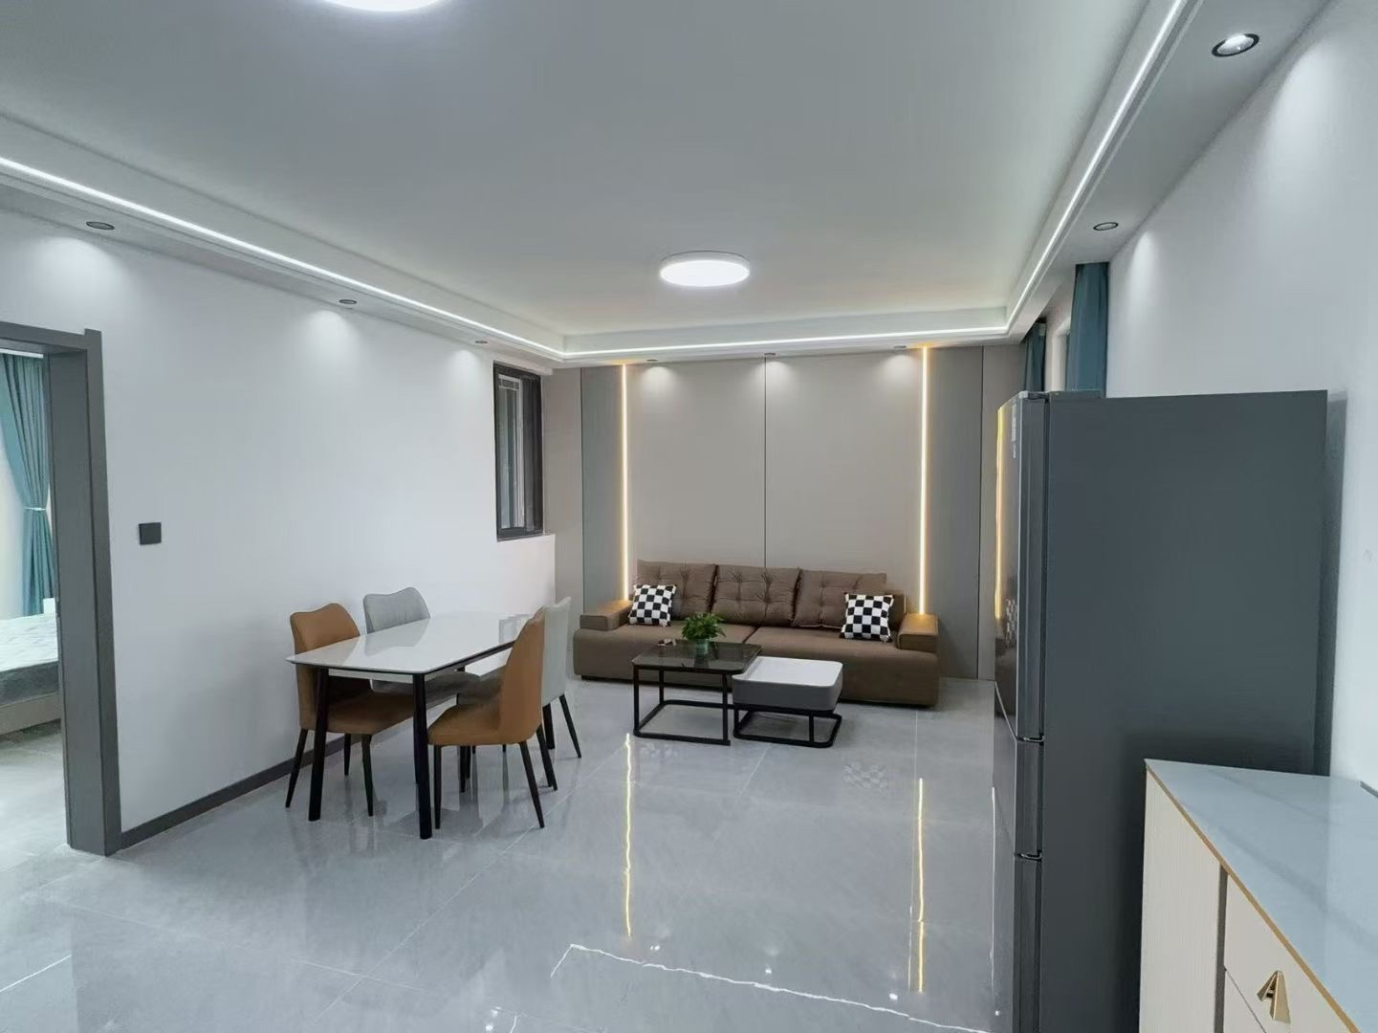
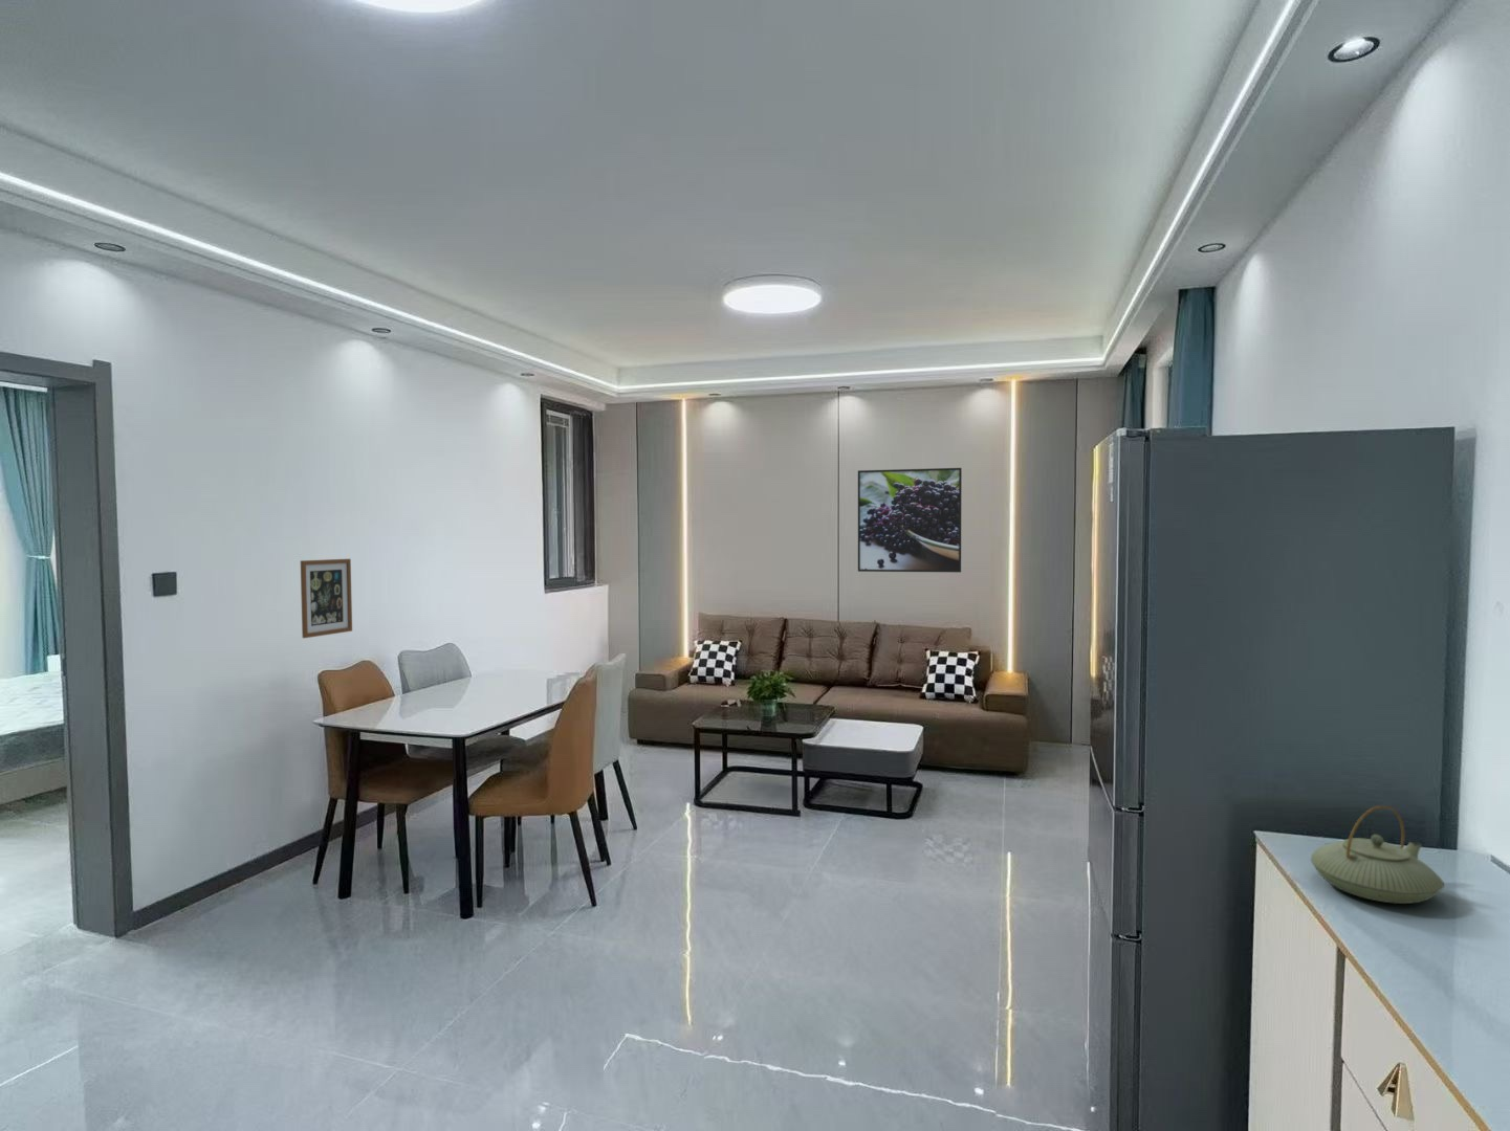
+ teapot (1380, 846)
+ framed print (908, 520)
+ wall art (327, 596)
